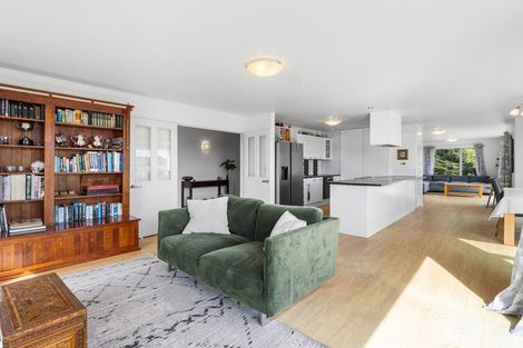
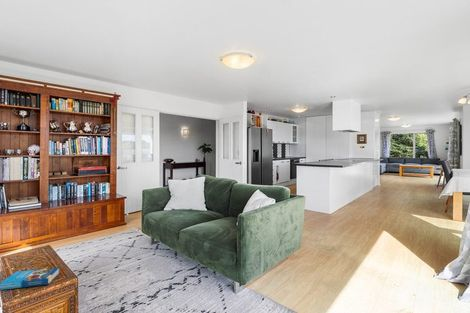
+ book (31, 278)
